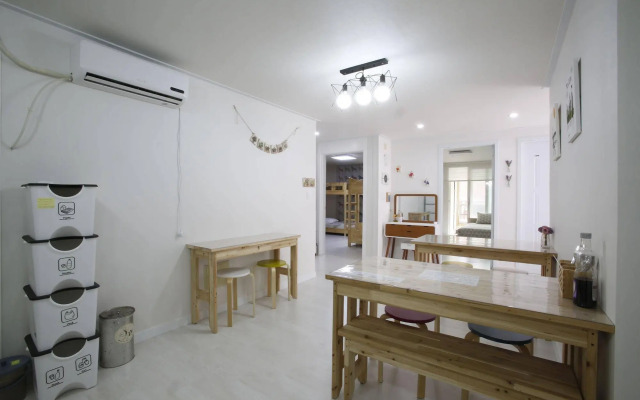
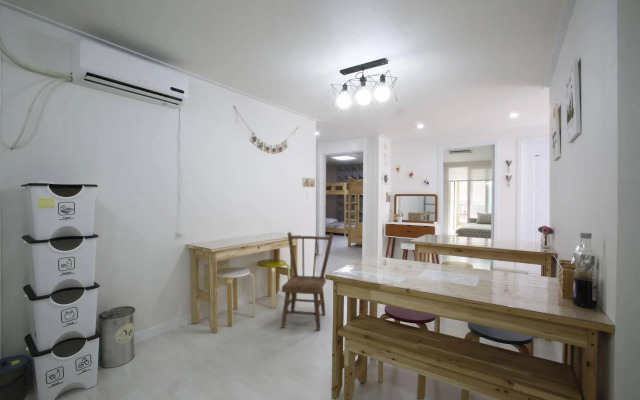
+ dining chair (305, 277)
